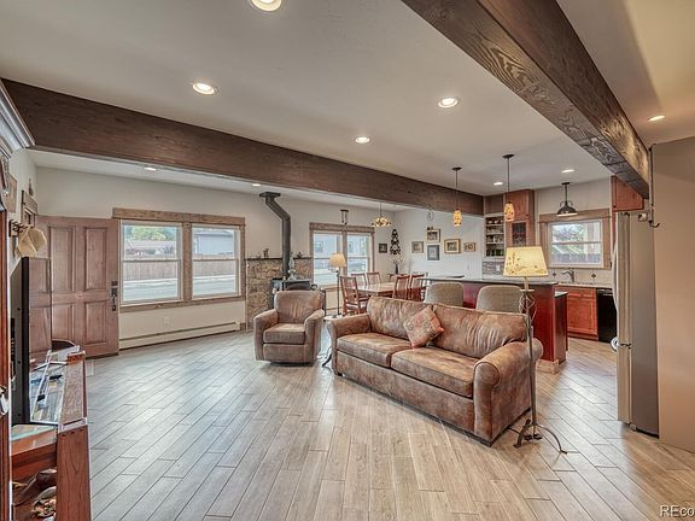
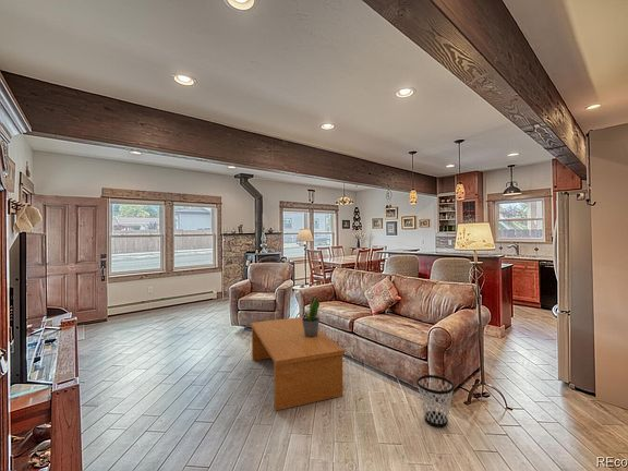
+ coffee table (291, 354)
+ wastebasket (435, 401)
+ potted plant (310, 315)
